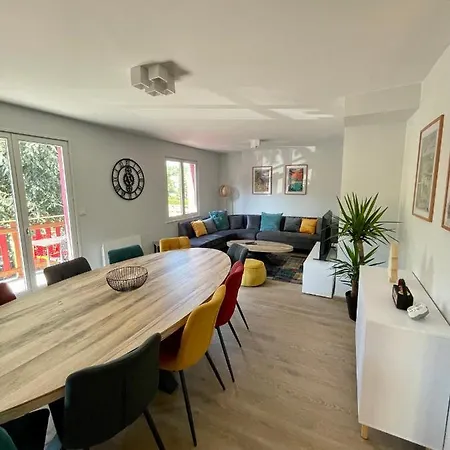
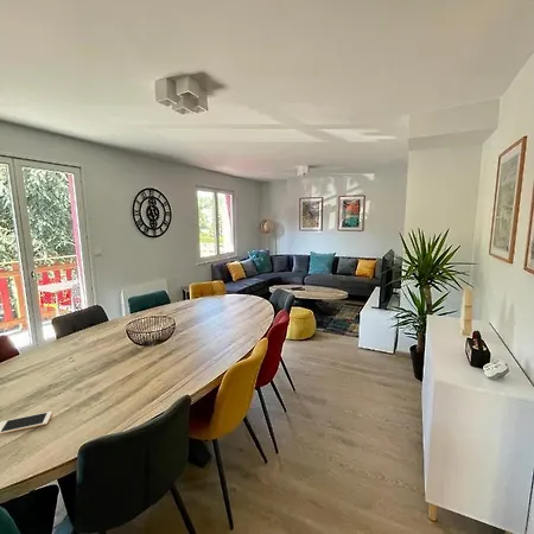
+ cell phone (24, 422)
